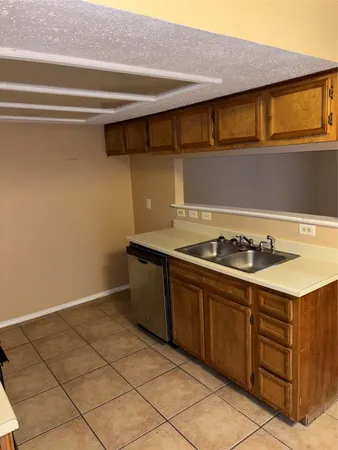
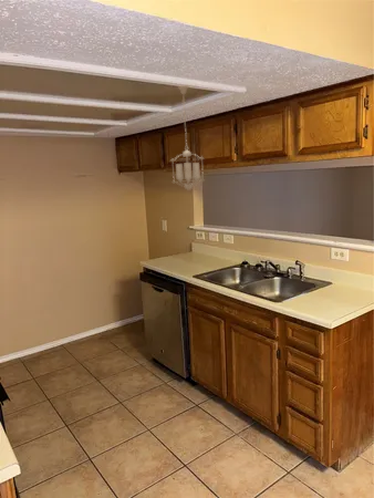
+ pendant light (186, 138)
